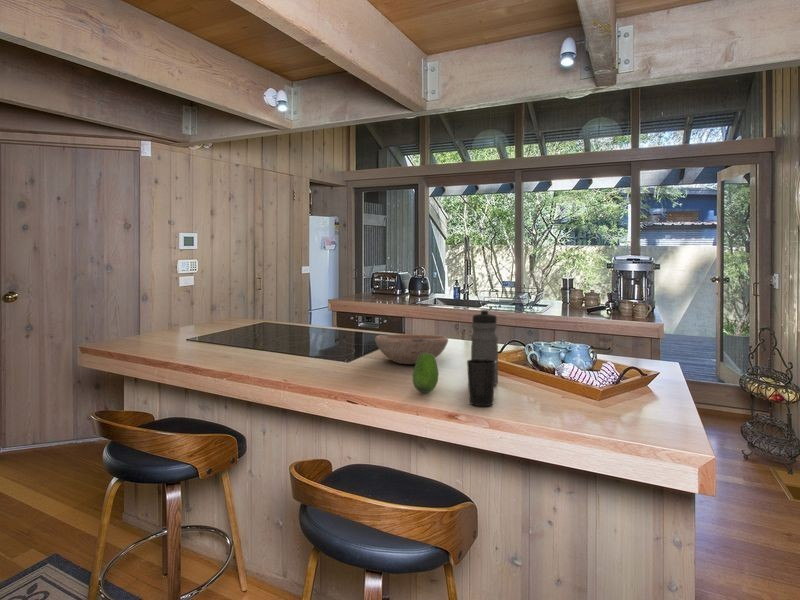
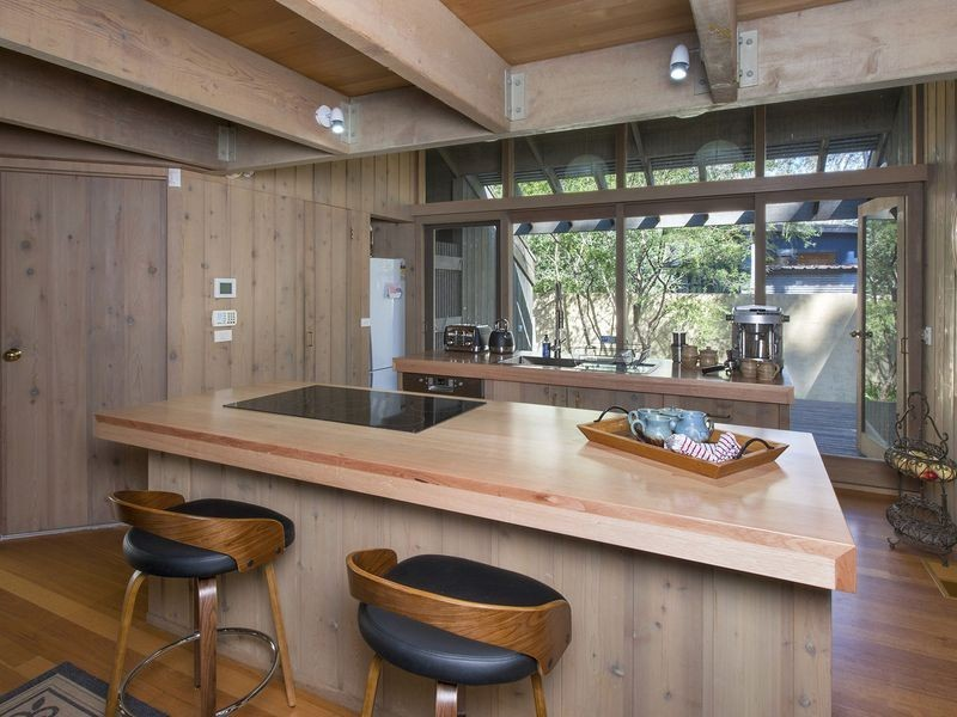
- water bottle (484, 346)
- cup (481, 382)
- fruit (425, 372)
- bowl (411, 348)
